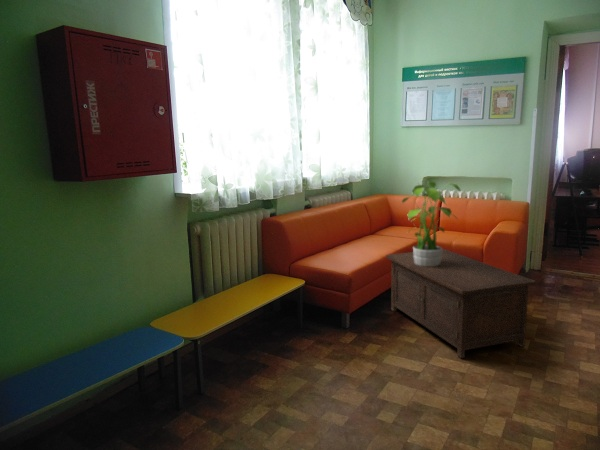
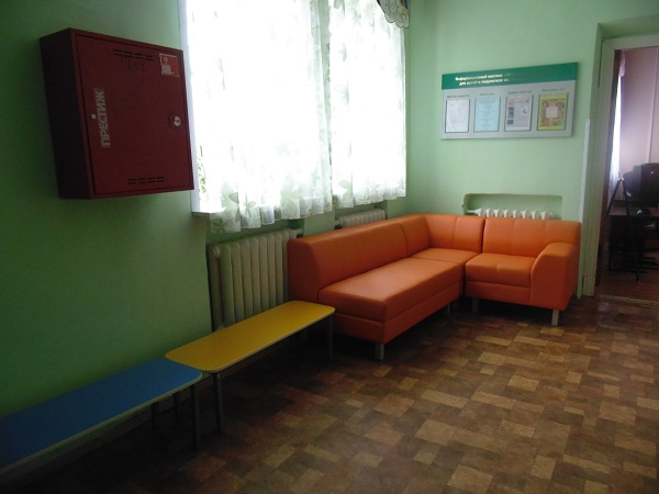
- cabinet (450, 296)
- potted plant (431, 224)
